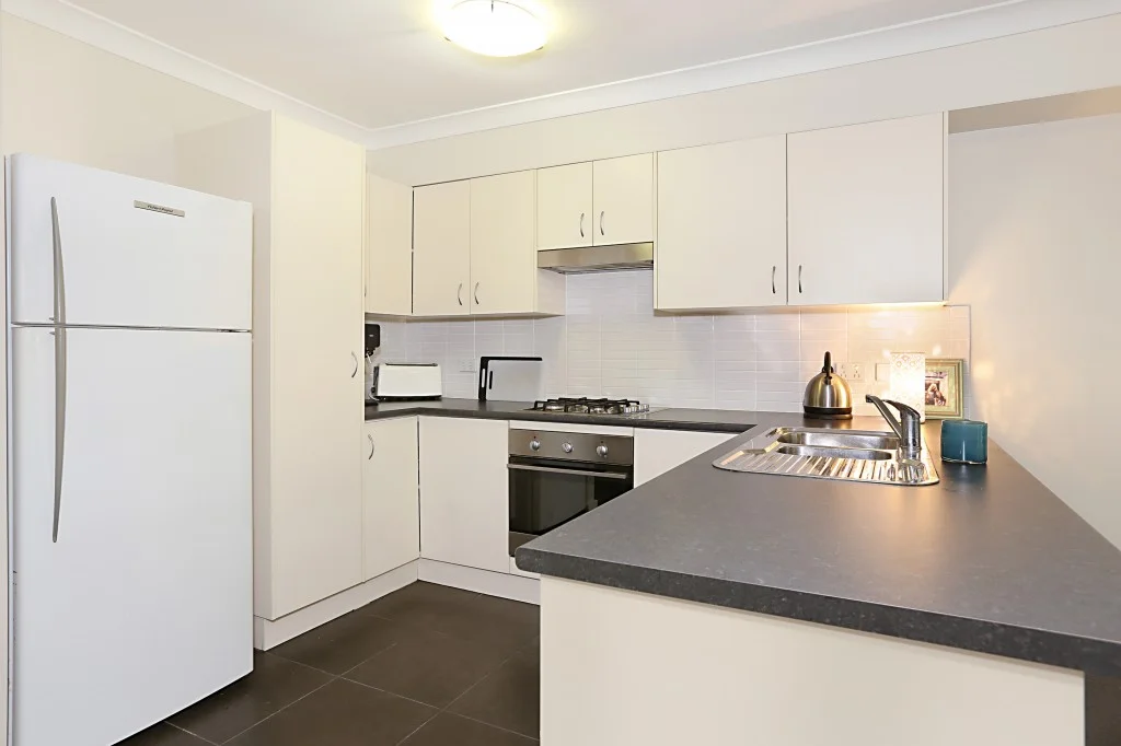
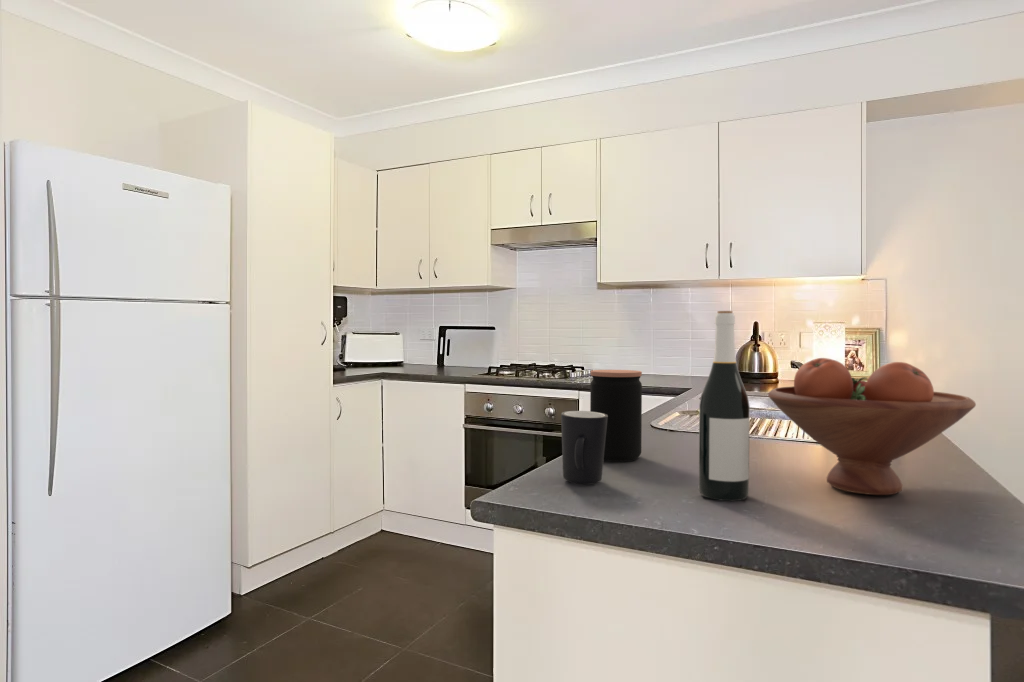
+ mug (583, 448)
+ wine bottle (724, 403)
+ coffee jar (615, 414)
+ fruit bowl (864, 422)
